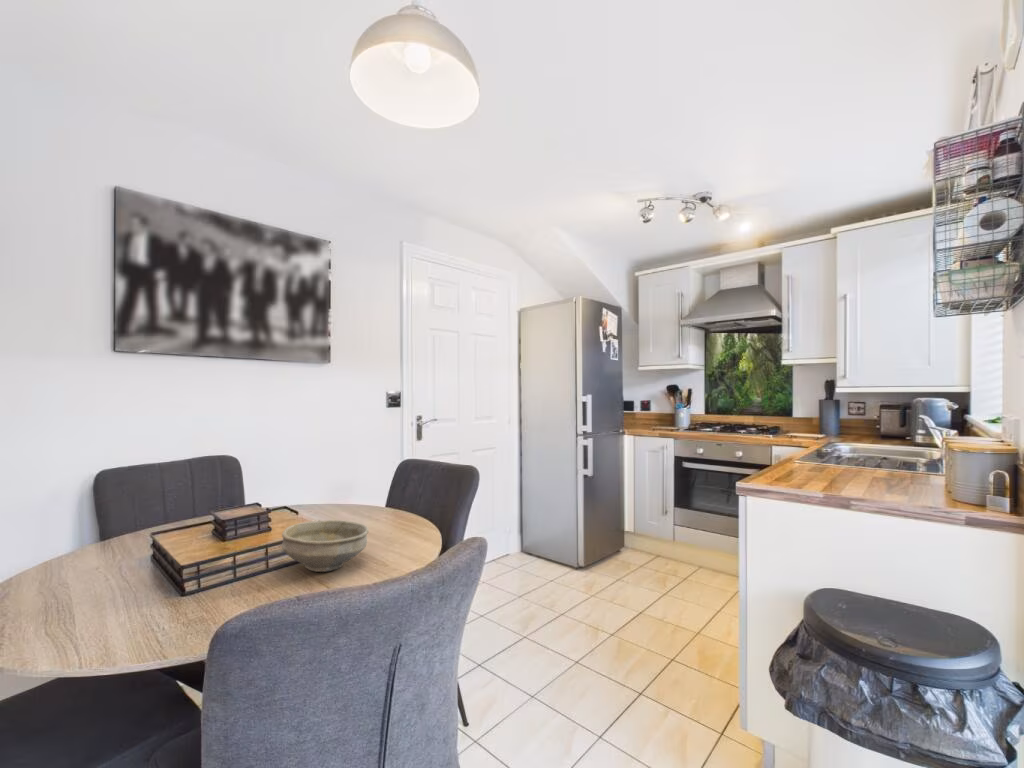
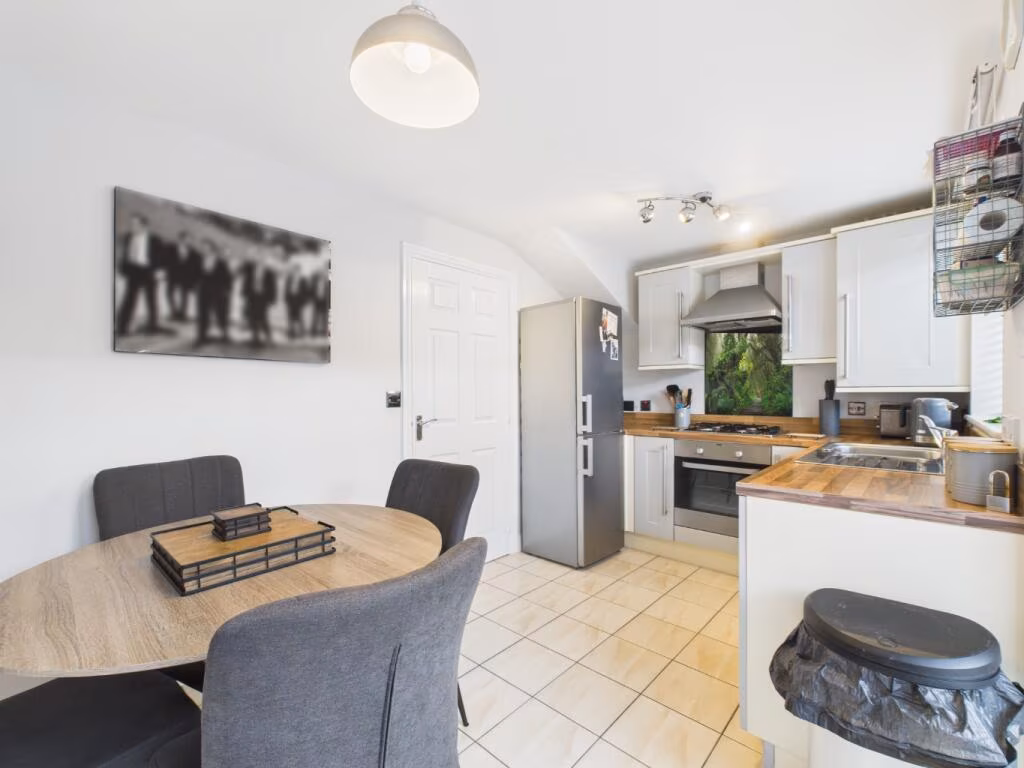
- bowl (326, 546)
